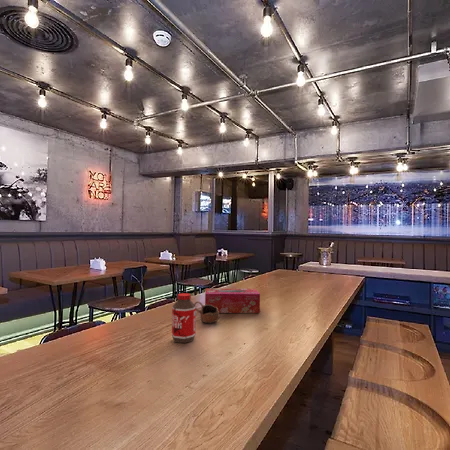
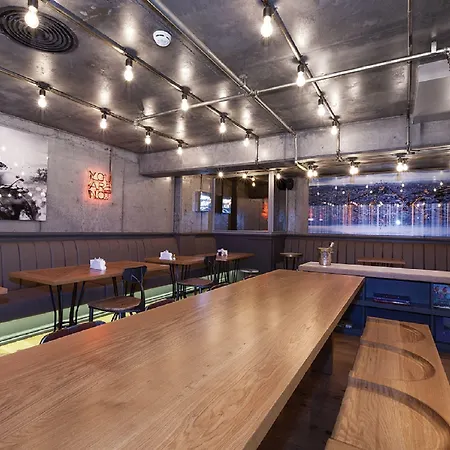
- bottle (183, 316)
- cup (207, 311)
- tissue box (231, 300)
